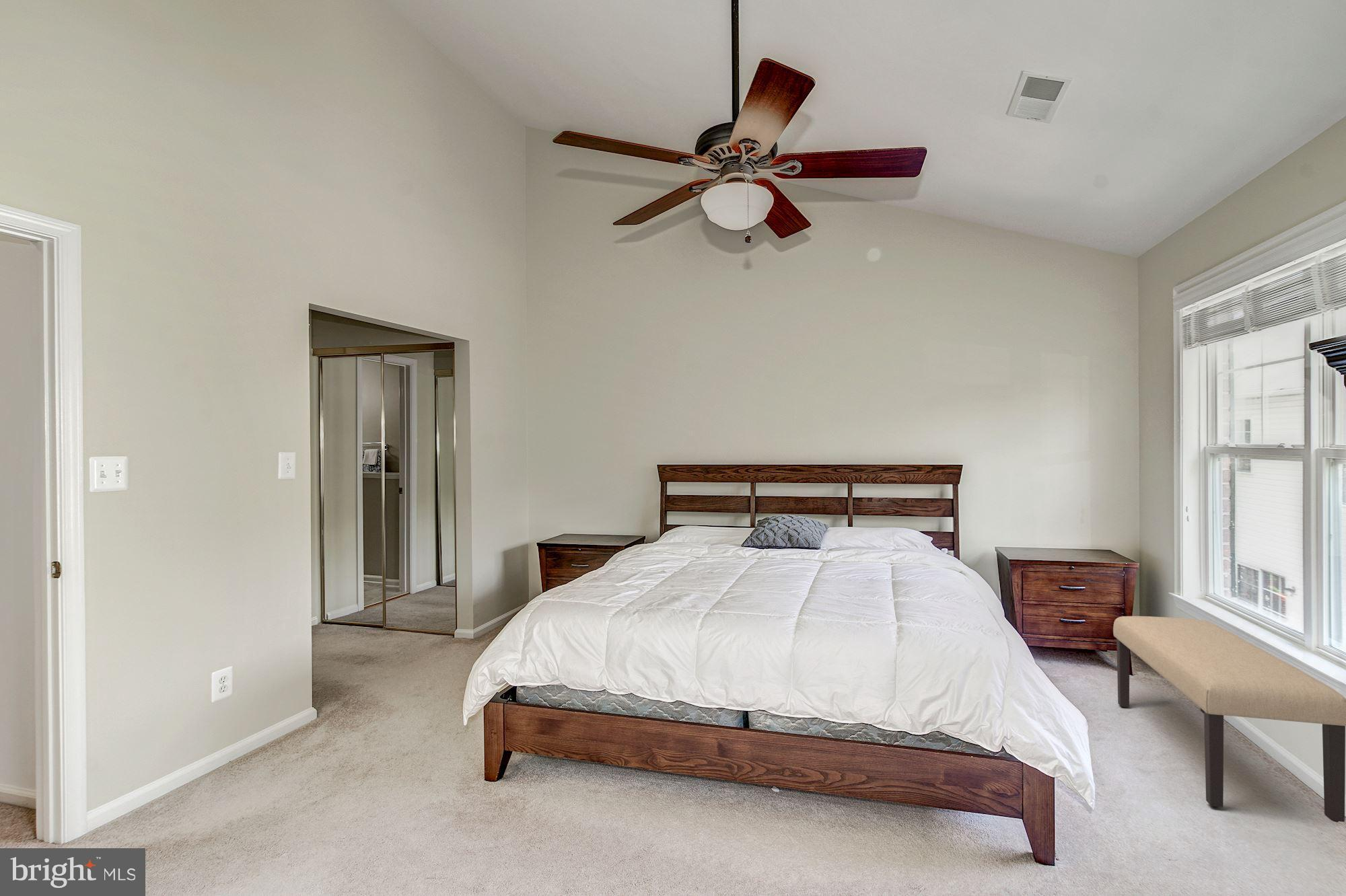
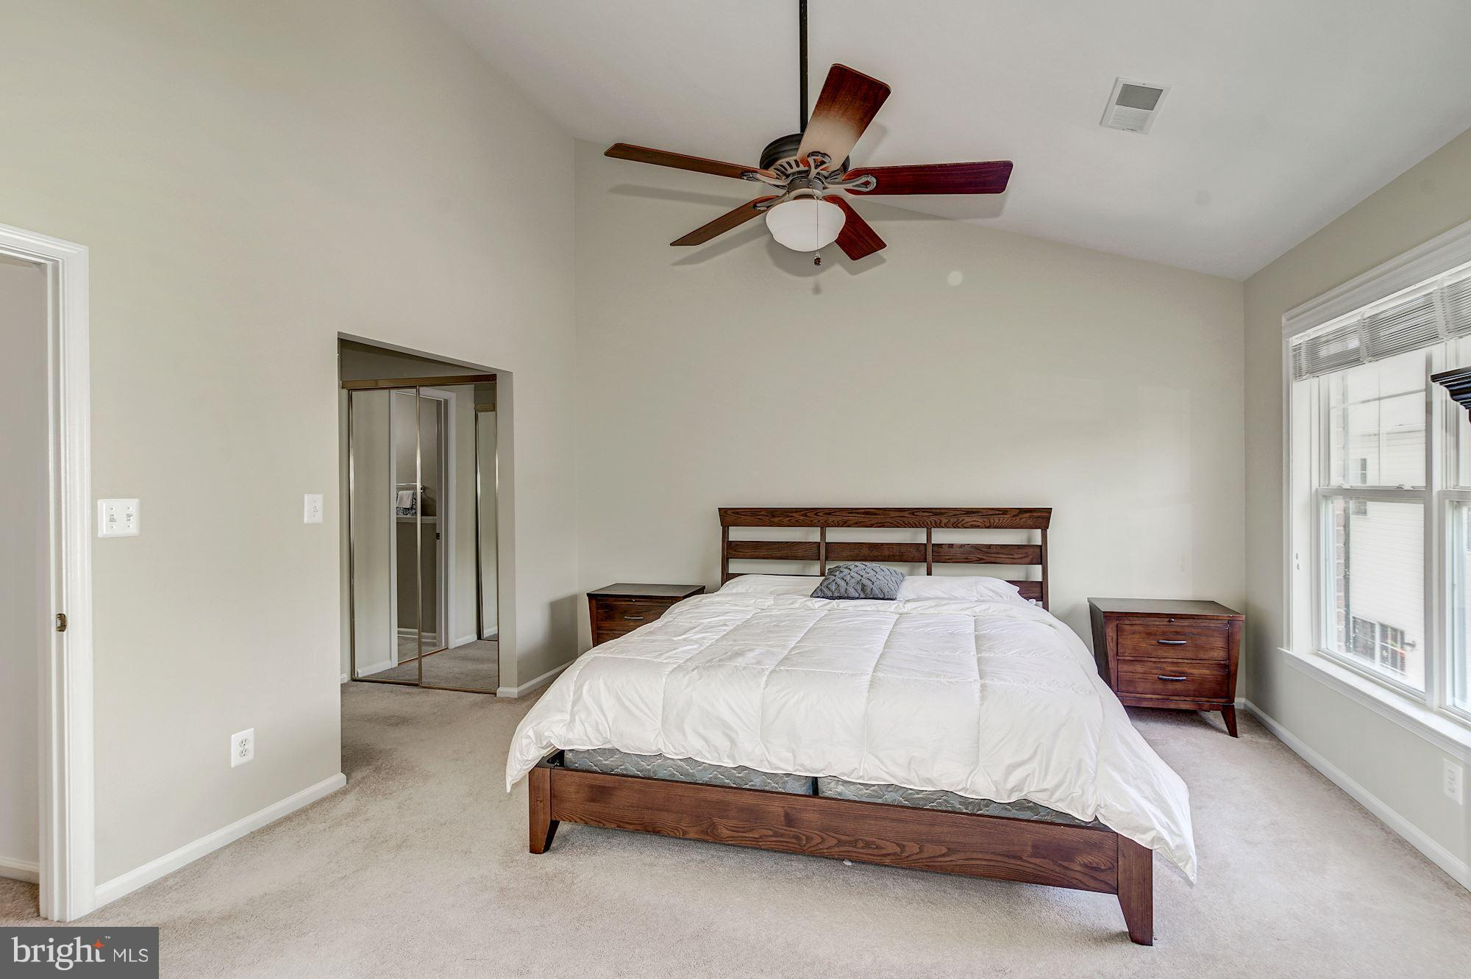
- bench (1209, 698)
